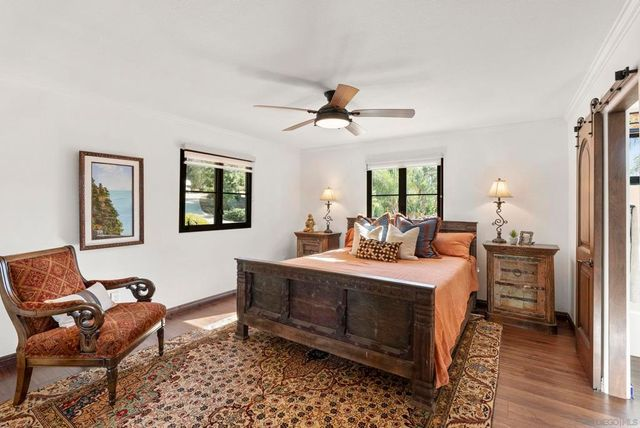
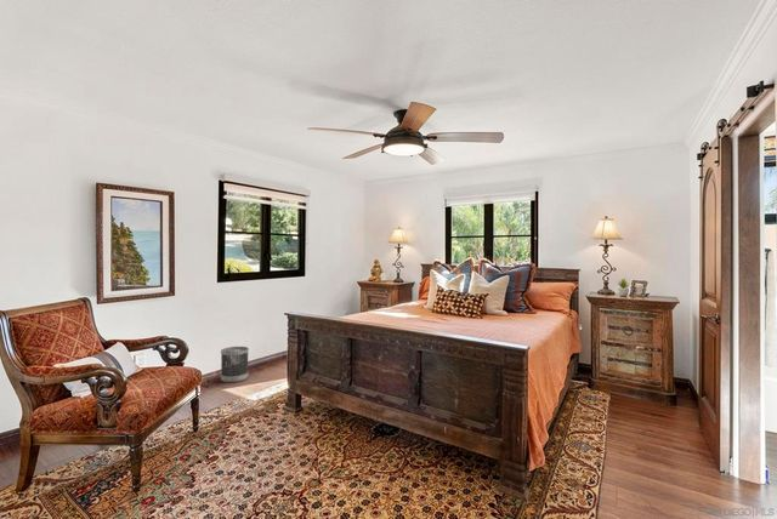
+ wastebasket (234, 364)
